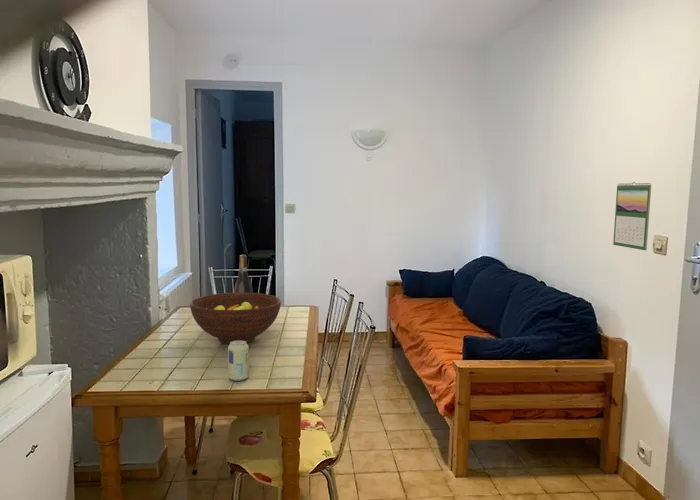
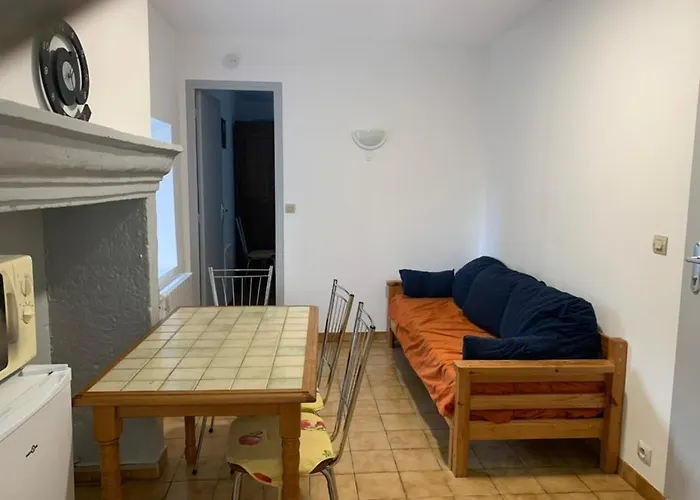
- fruit bowl (236, 320)
- wine bottle (243, 288)
- calendar (631, 215)
- beverage can (238, 360)
